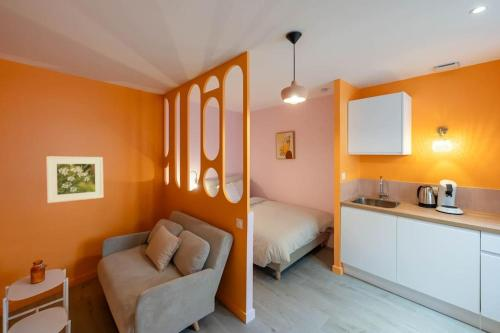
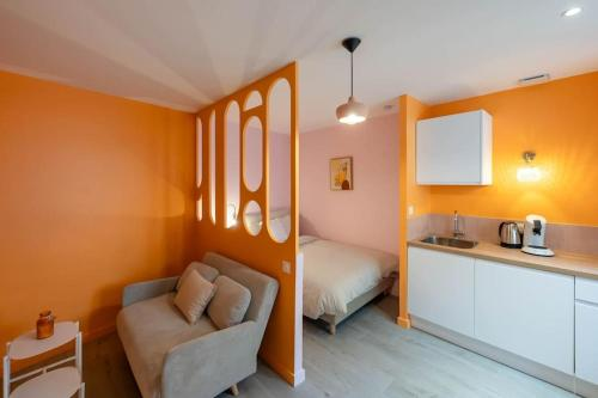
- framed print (77, 178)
